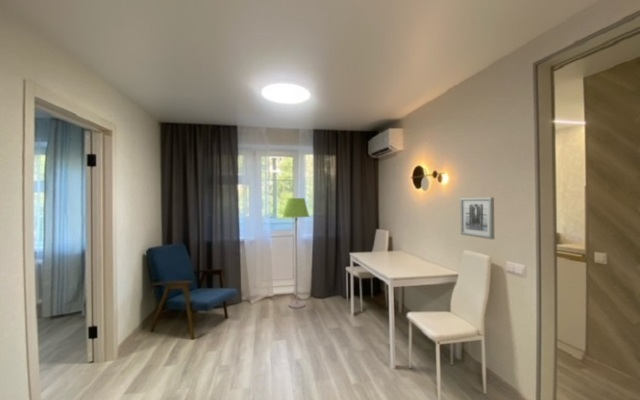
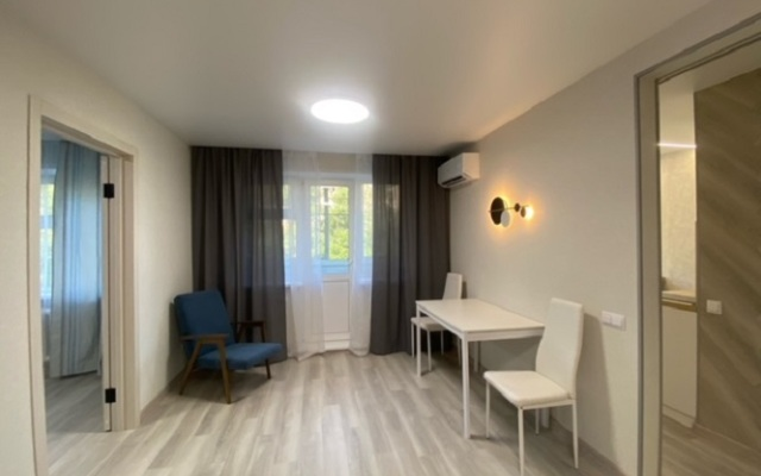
- wall art (476, 217)
- floor lamp (296, 251)
